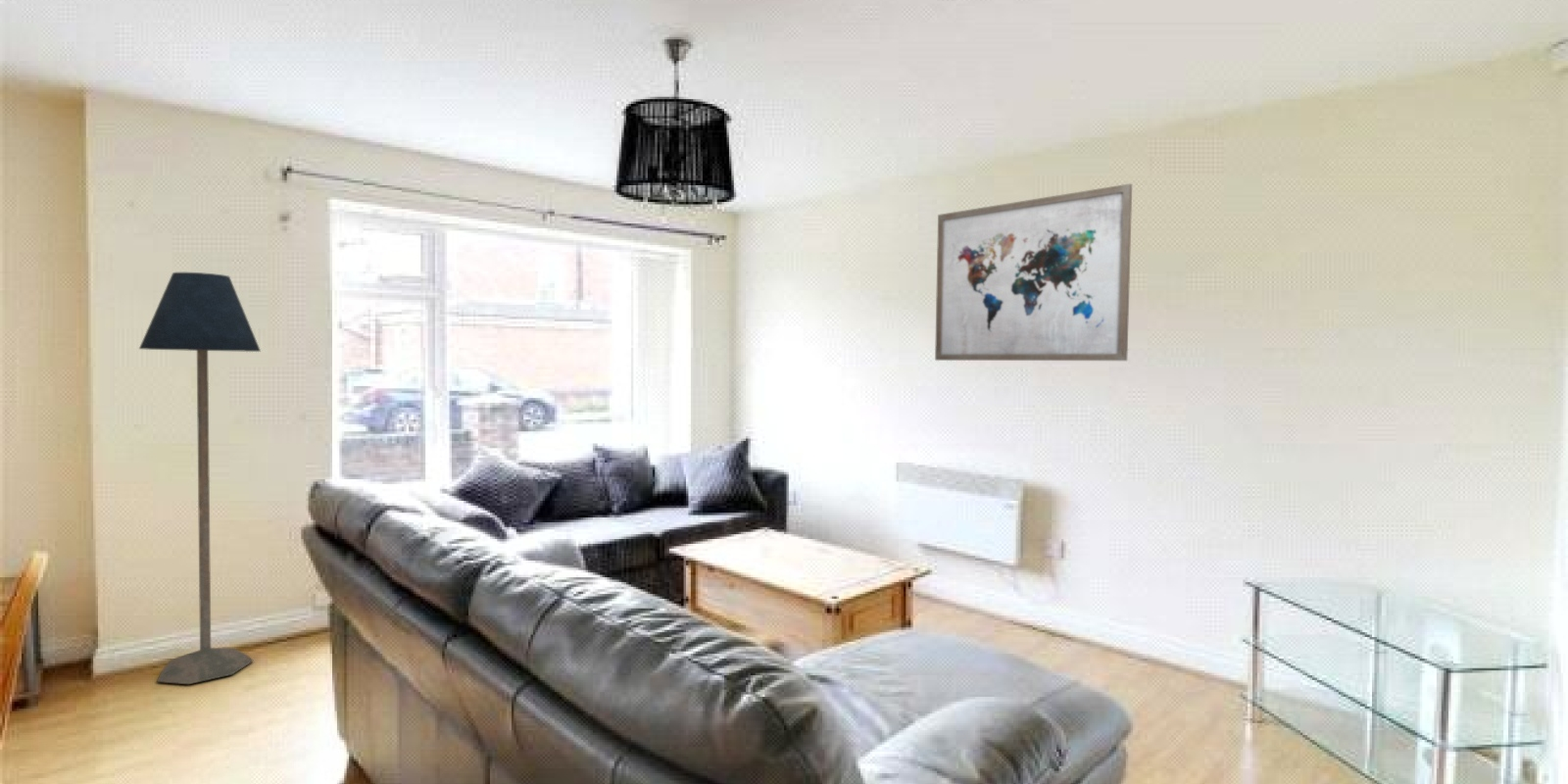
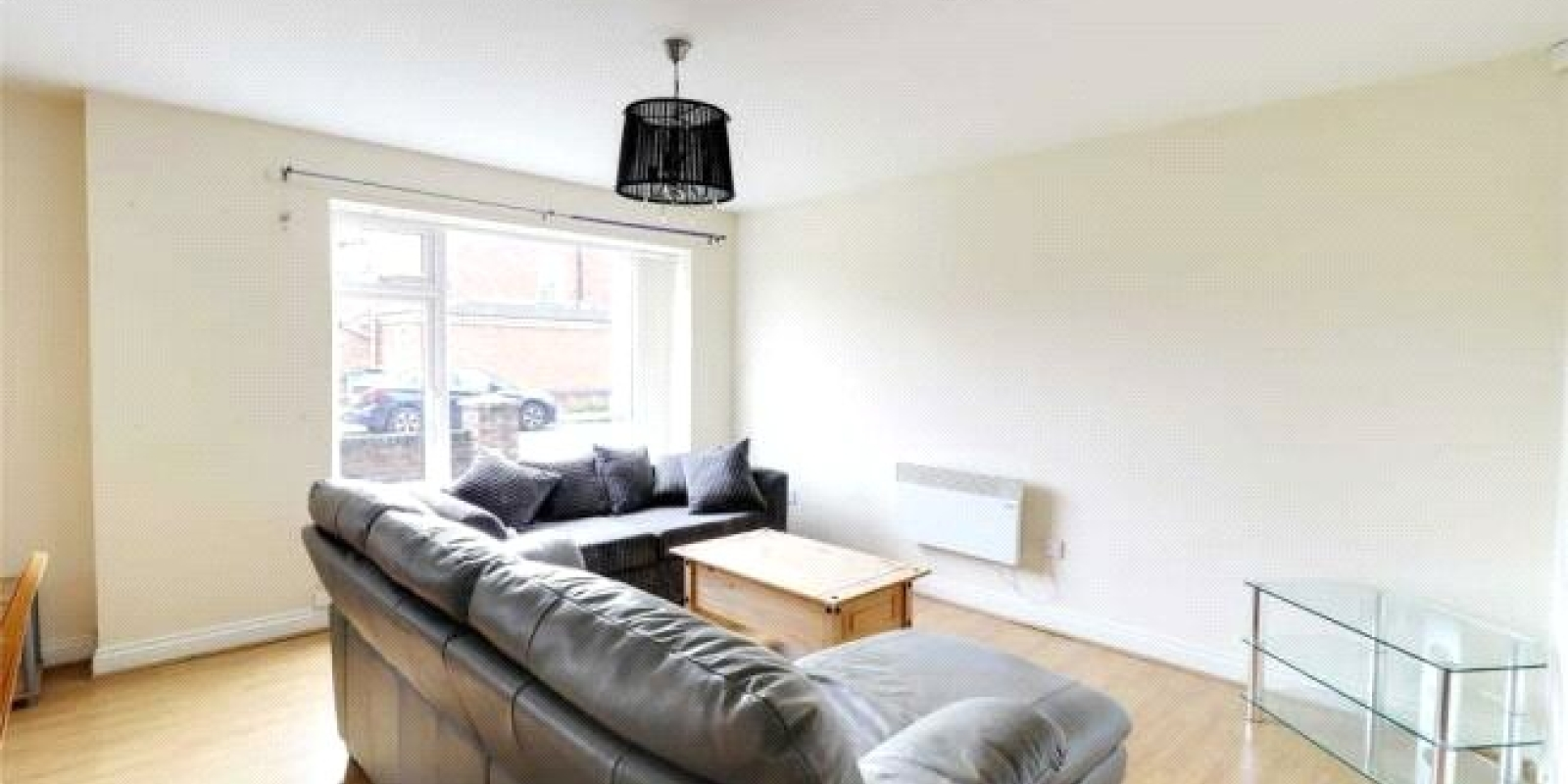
- floor lamp (203, 472)
- wall art (1023, 280)
